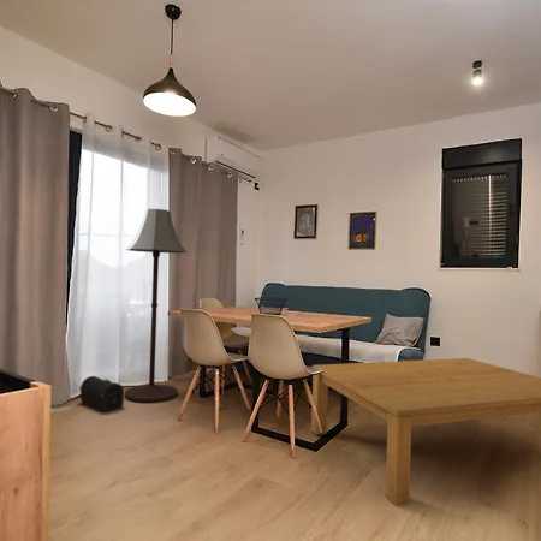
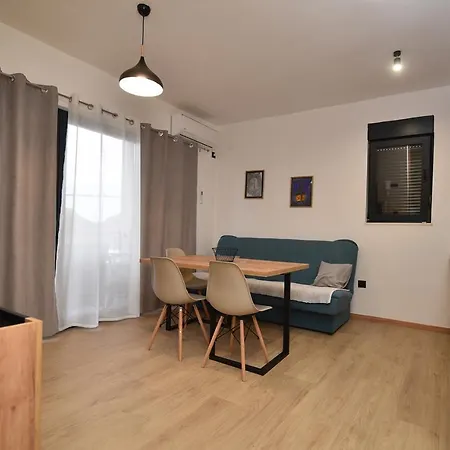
- coffee table (440, 412)
- floor lamp (154, 302)
- treasure chest (102, 392)
